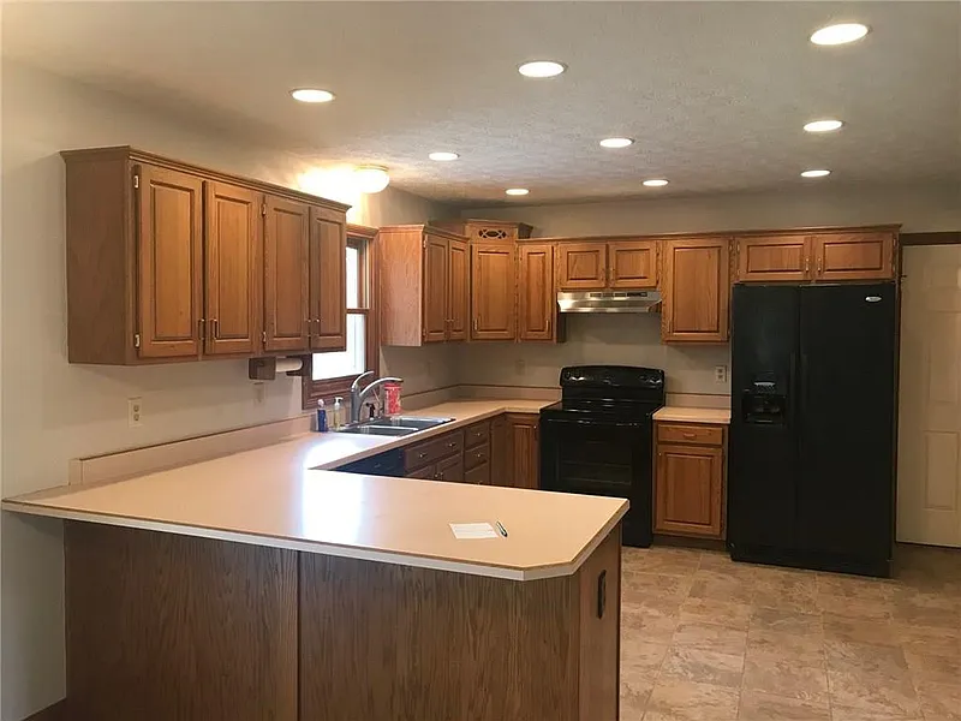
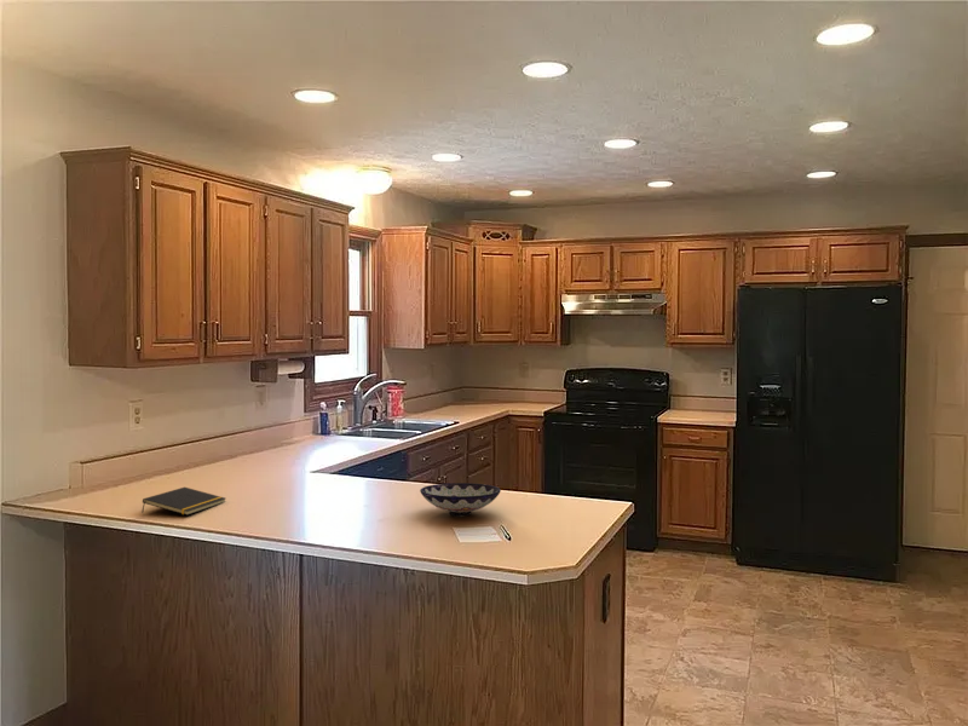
+ notepad (185, 500)
+ bowl (460, 501)
